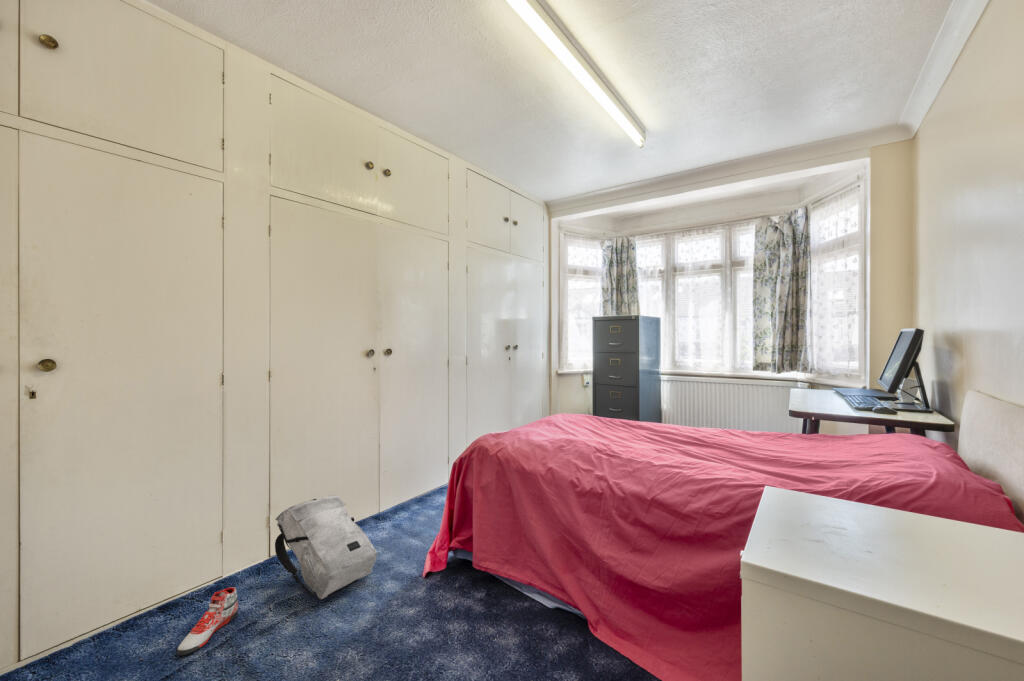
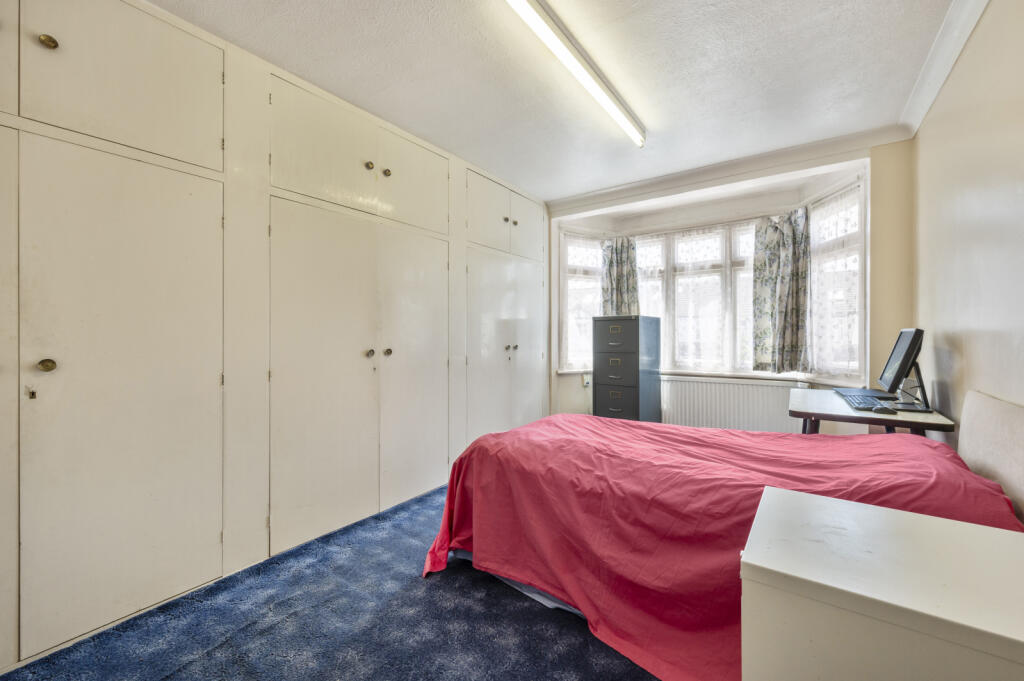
- sneaker (208, 616)
- backpack (324, 541)
